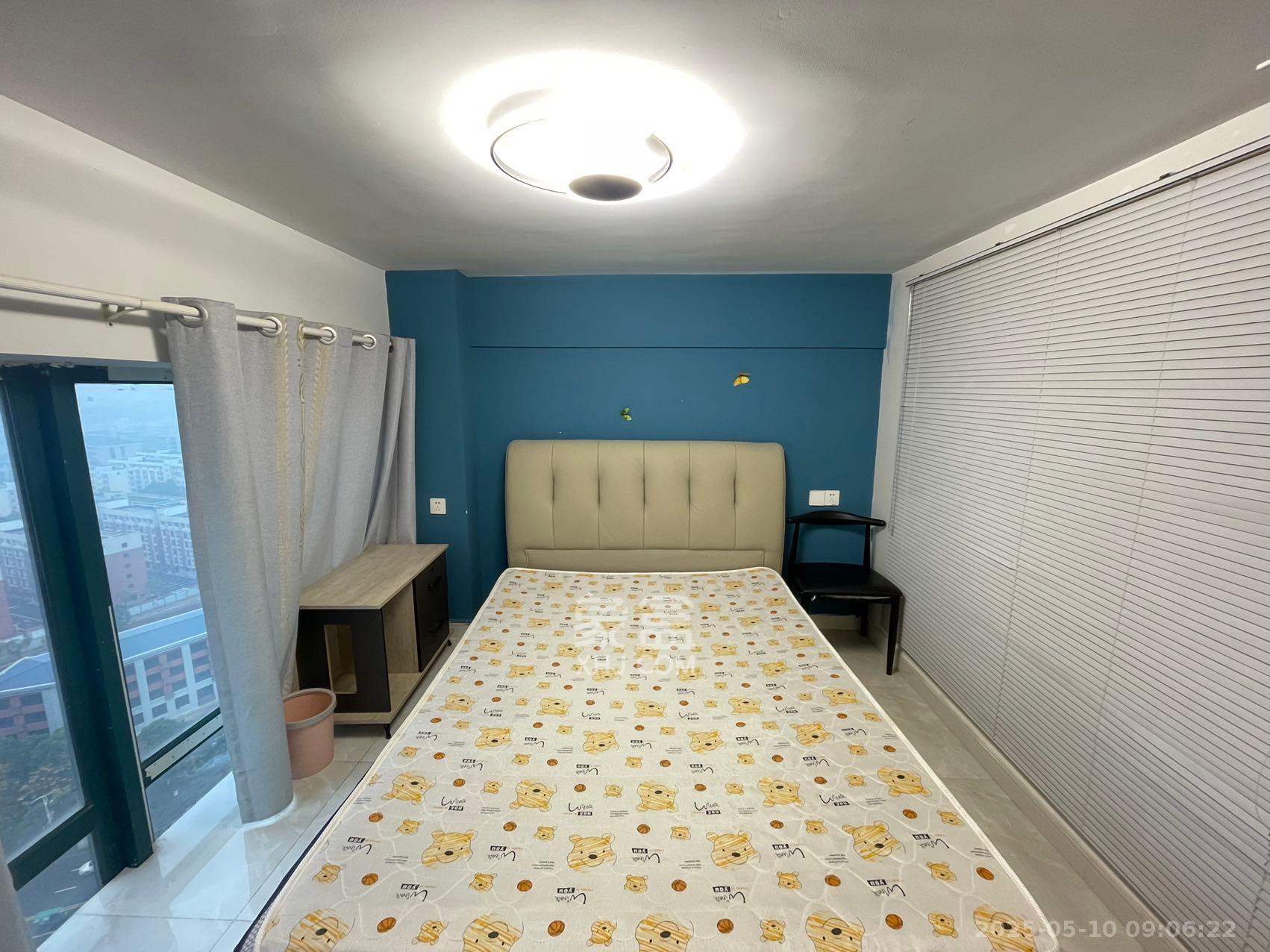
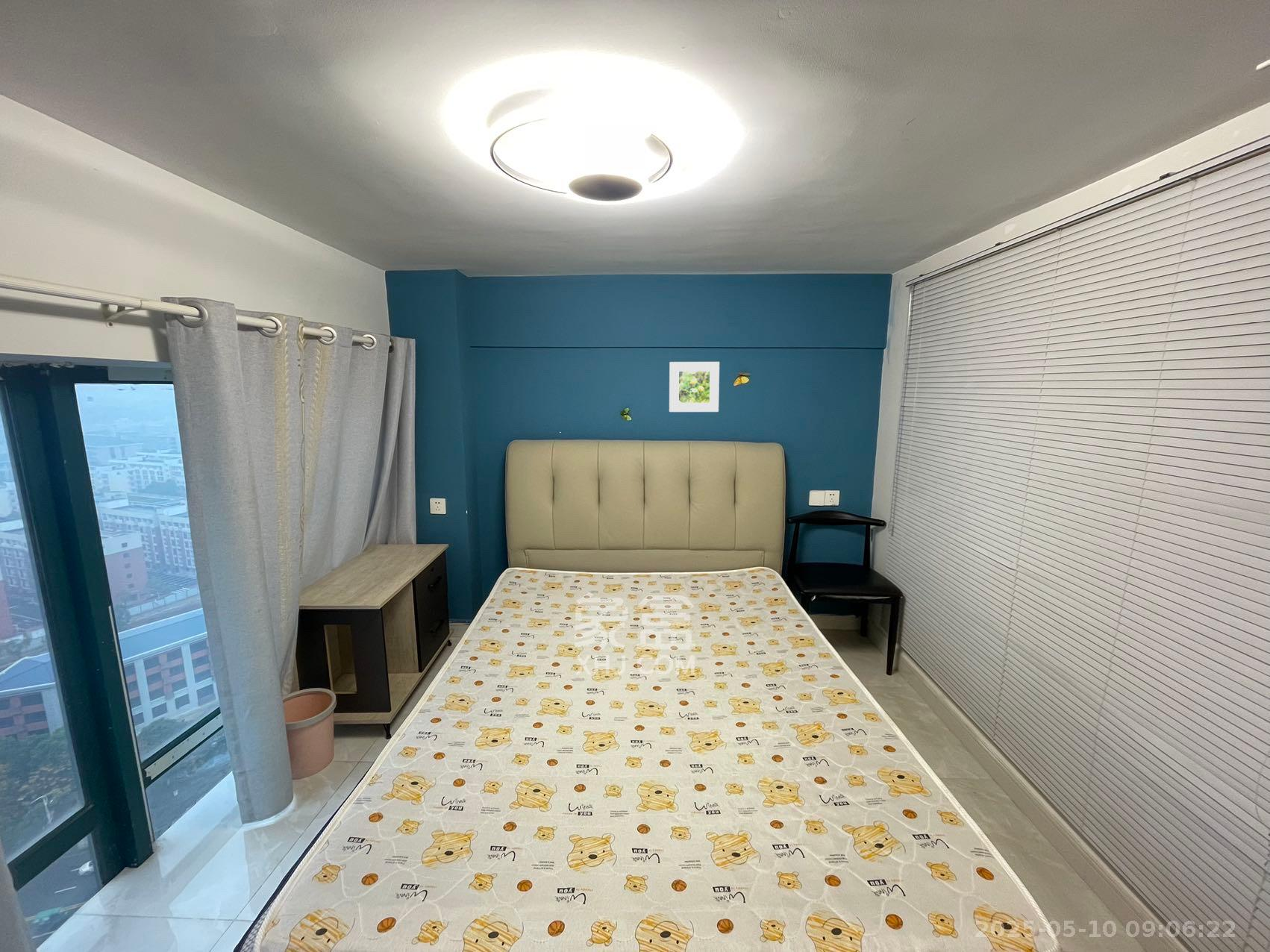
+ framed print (694, 386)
